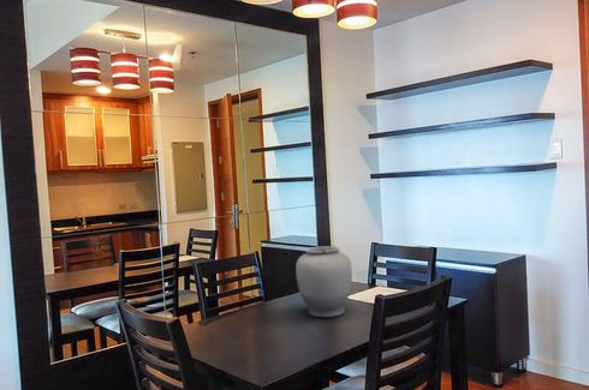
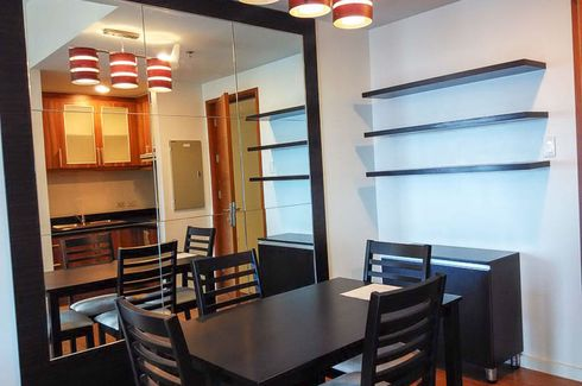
- vase (323, 280)
